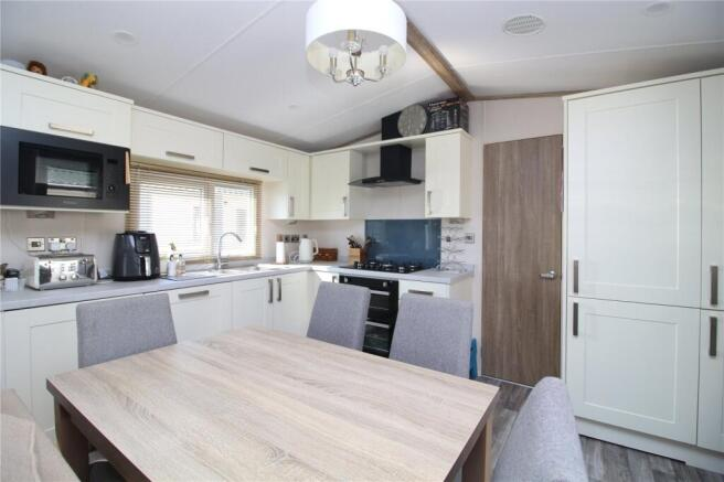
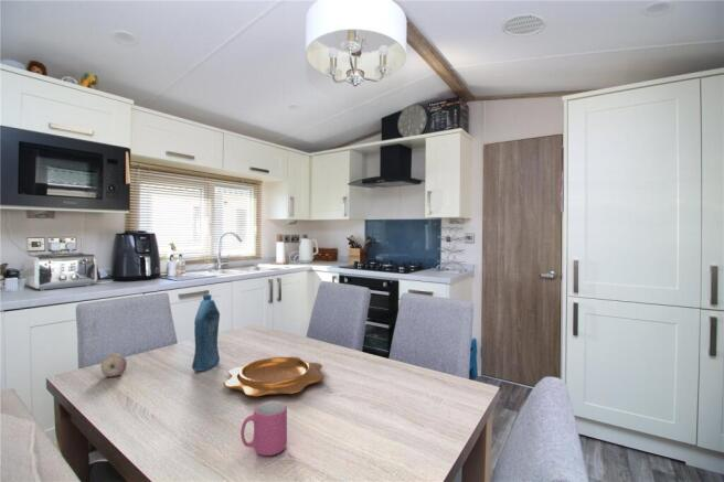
+ bottle (206, 330)
+ decorative bowl (276, 373)
+ fruit (114, 364)
+ mug (264, 429)
